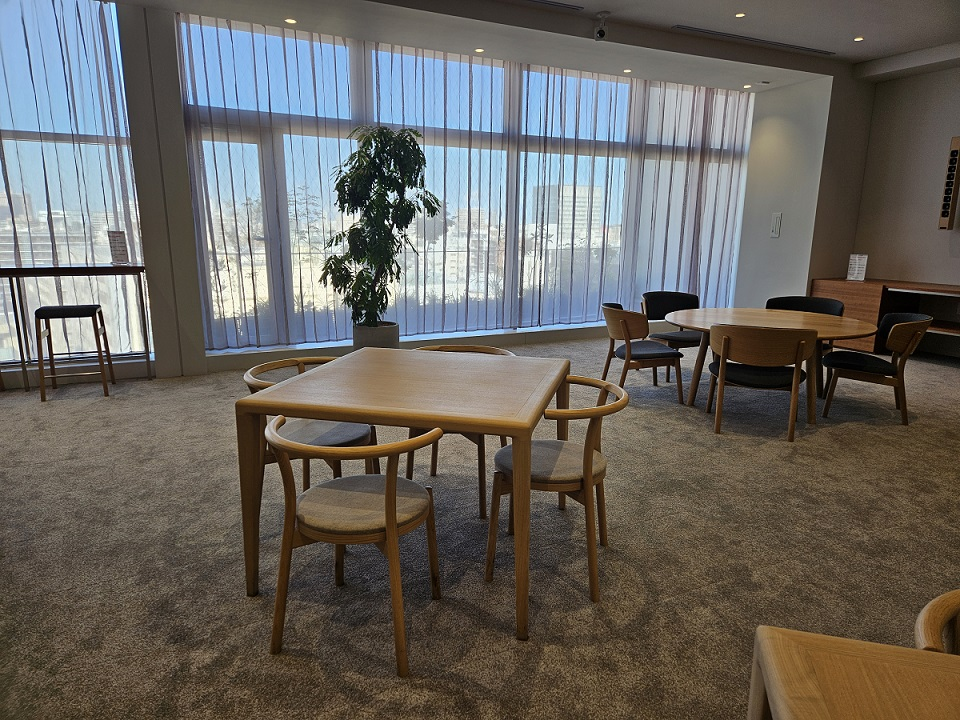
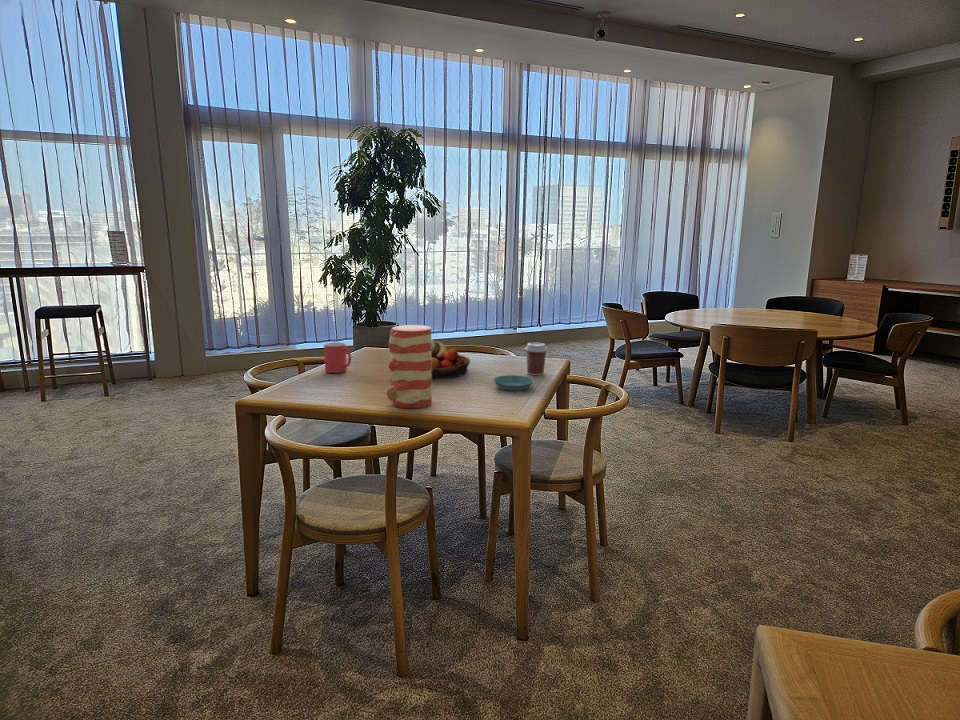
+ mug (338, 358)
+ fruit bowl (433, 356)
+ saucer (513, 383)
+ vase (408, 366)
+ coffee cup (535, 358)
